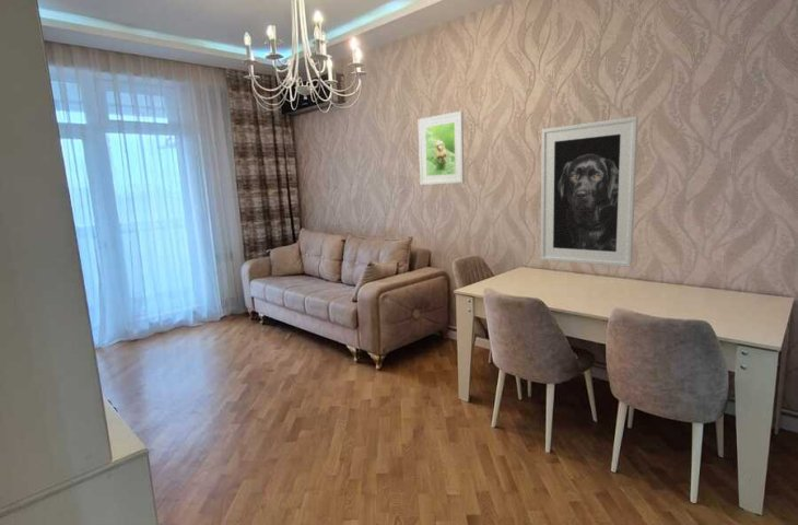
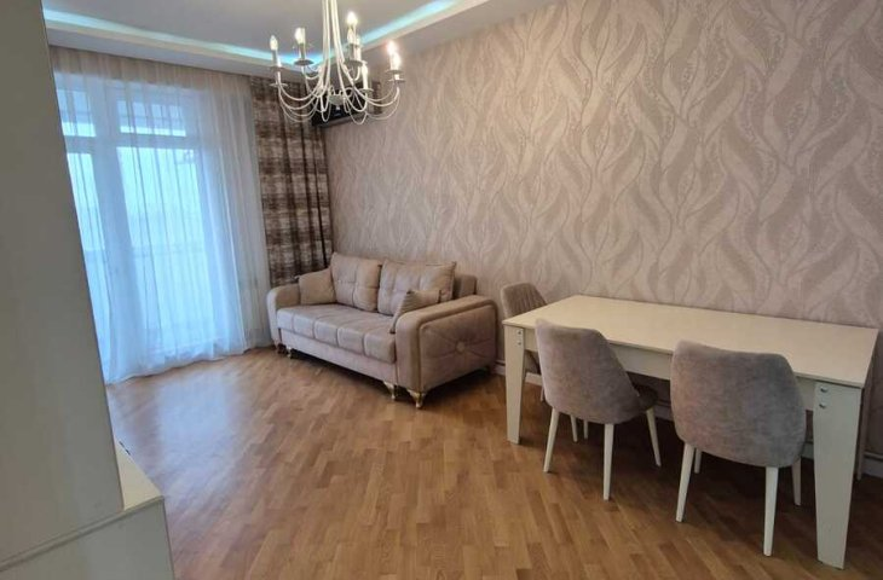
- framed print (584, 195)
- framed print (439, 150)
